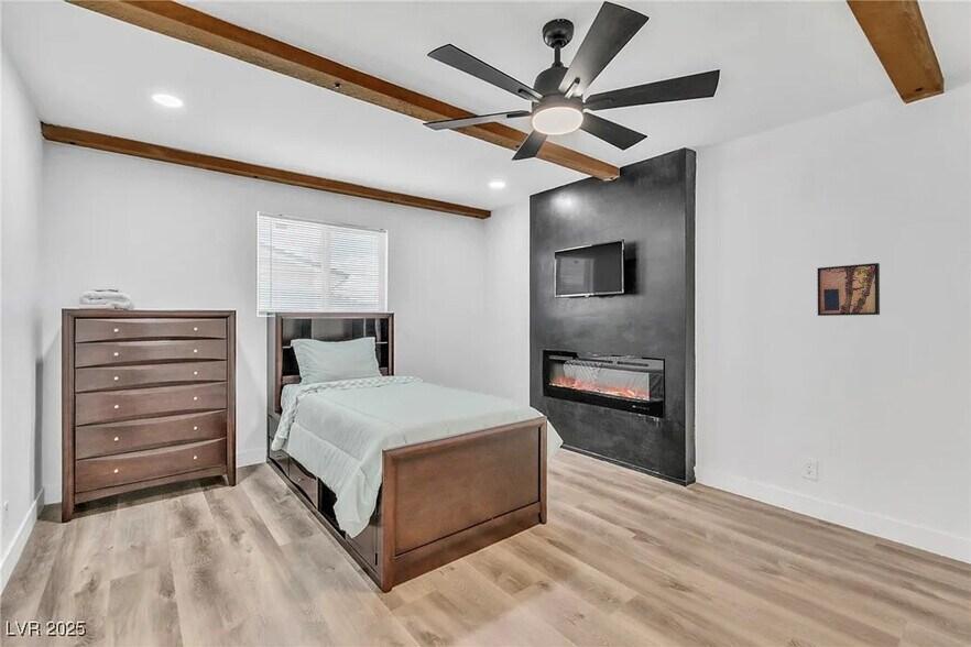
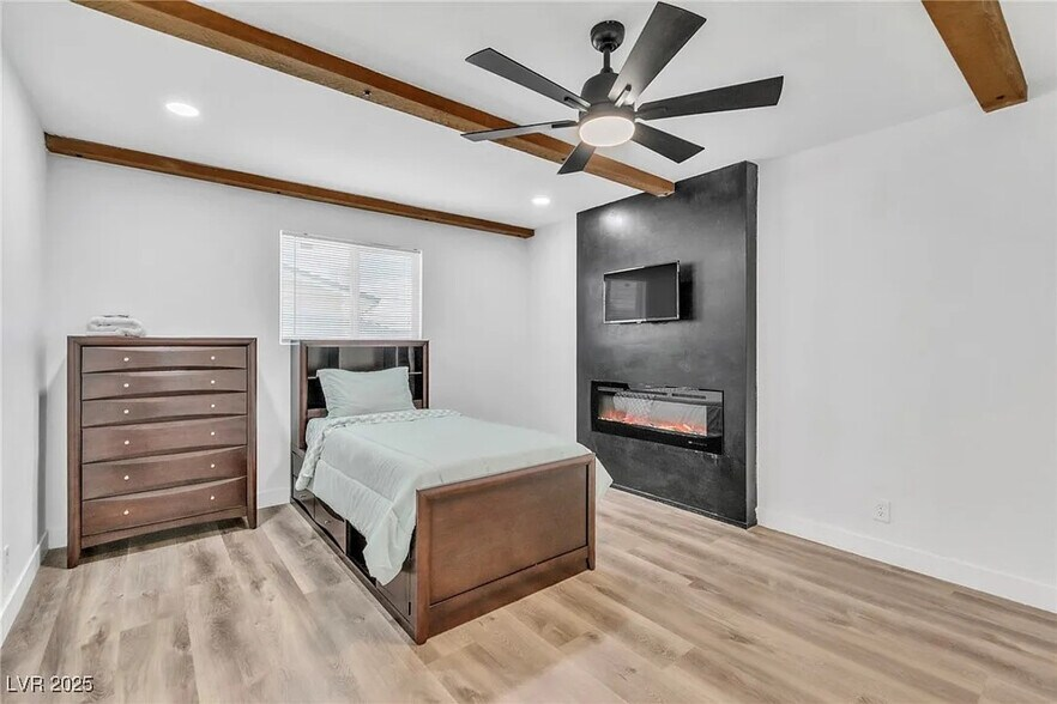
- wall art (847, 290)
